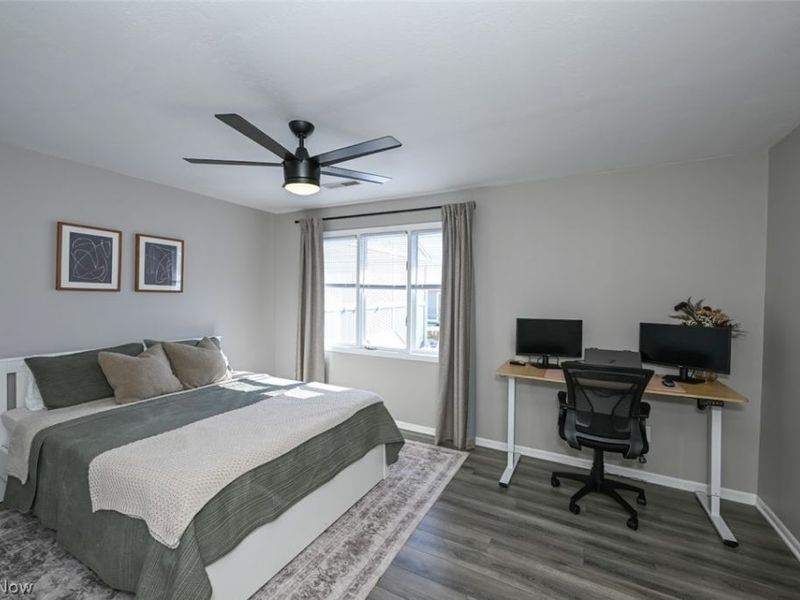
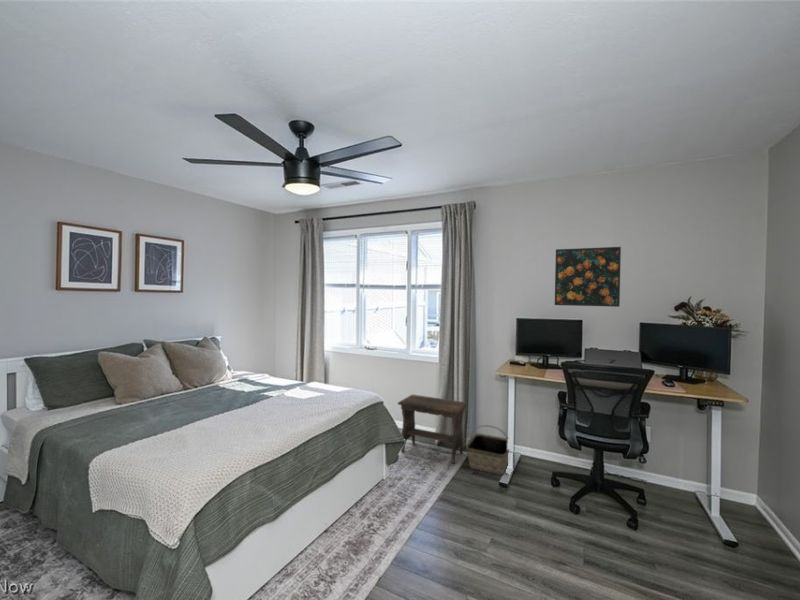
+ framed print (586, 277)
+ footstool (430, 431)
+ basket (489, 445)
